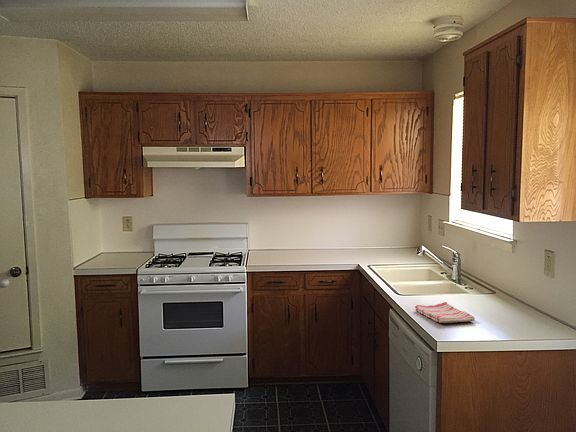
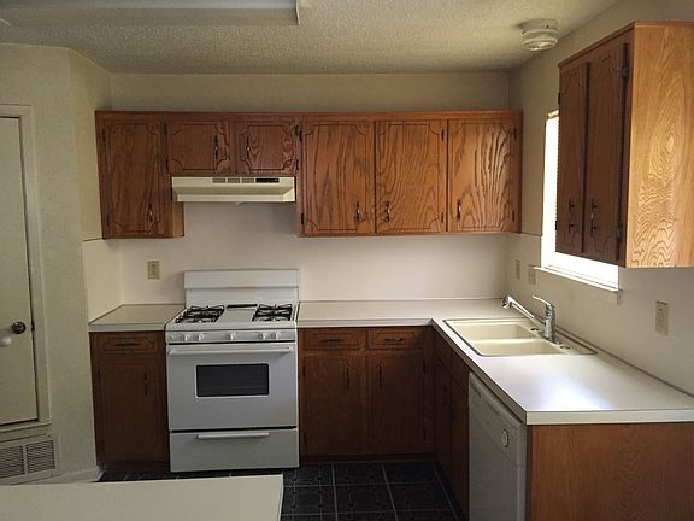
- dish towel (443, 312)
